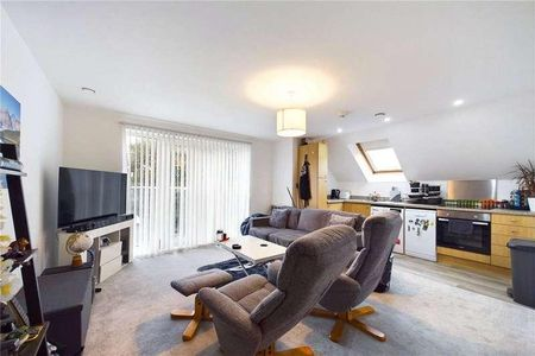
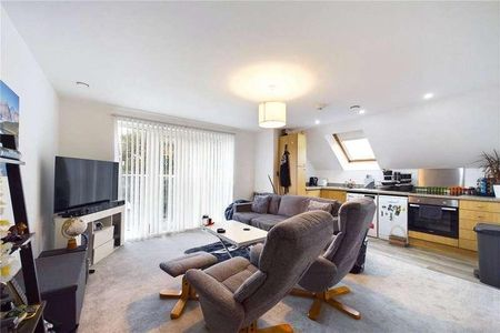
+ basket (398, 235)
